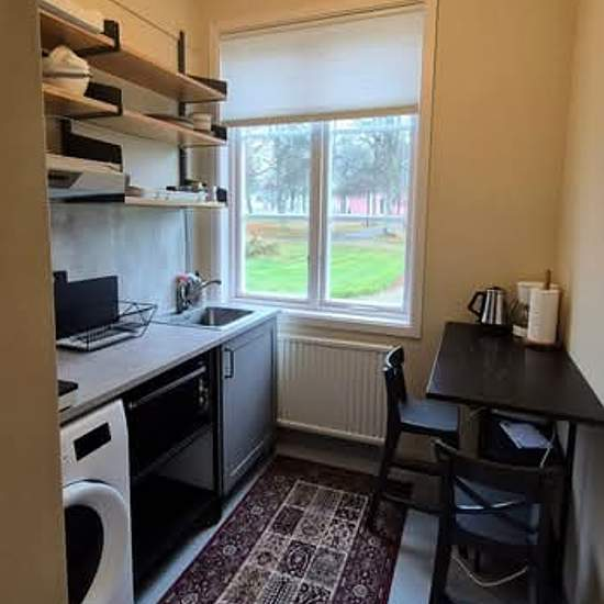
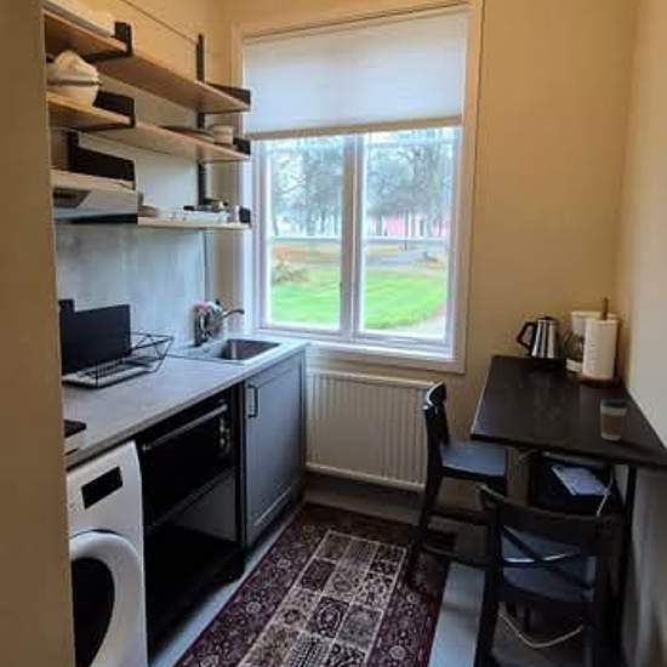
+ coffee cup (612, 418)
